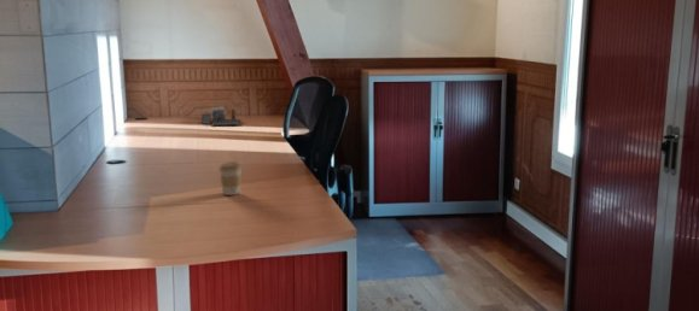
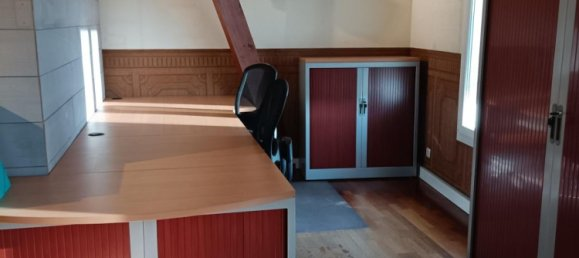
- coffee cup (231, 177)
- desk organizer (222, 113)
